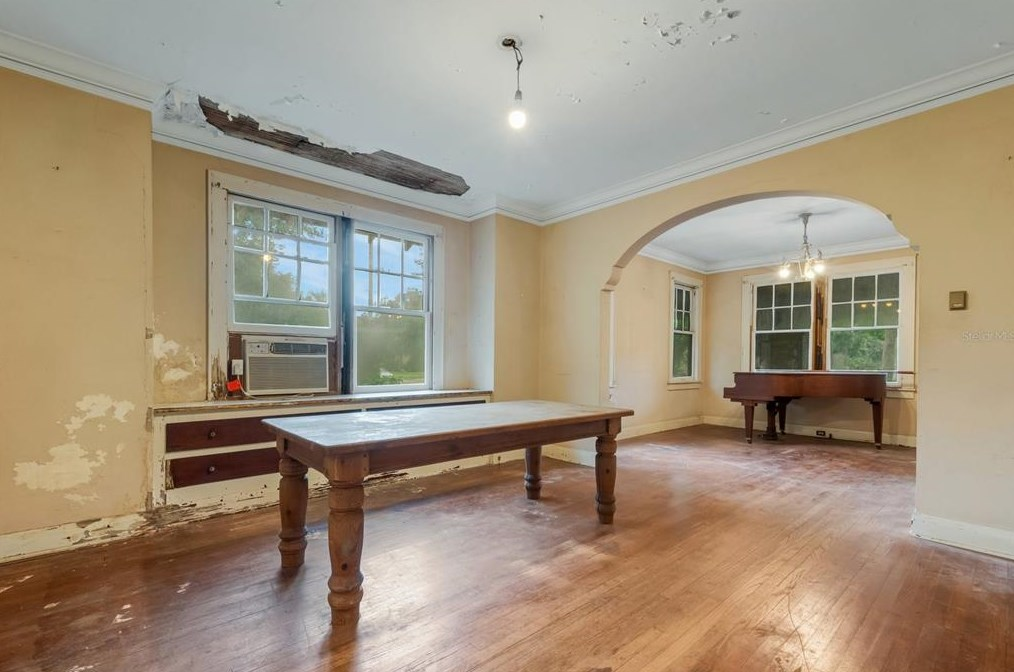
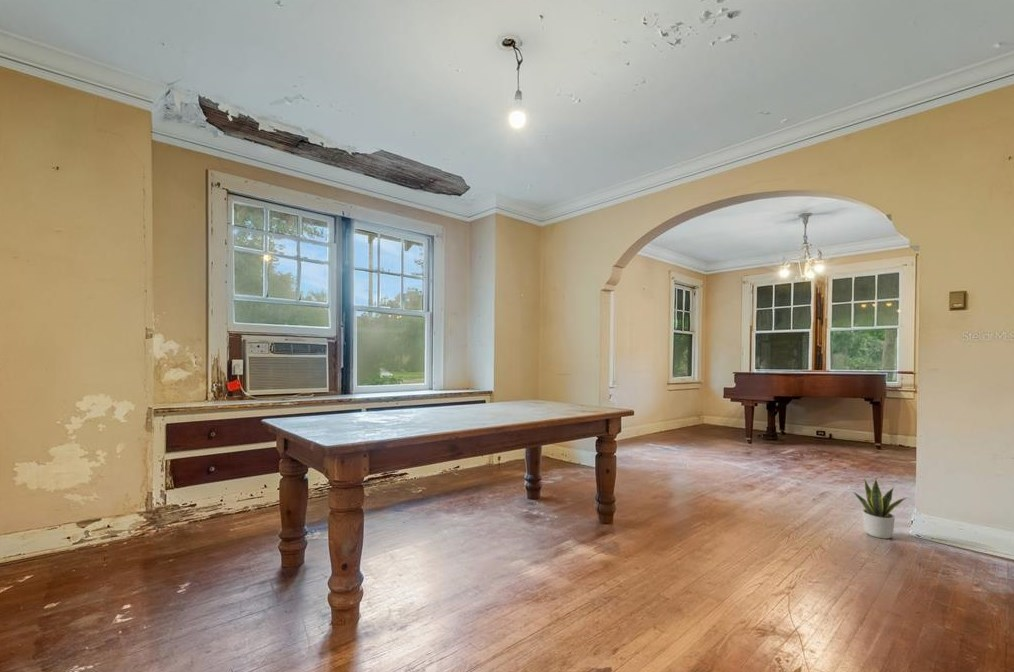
+ potted plant (879, 506)
